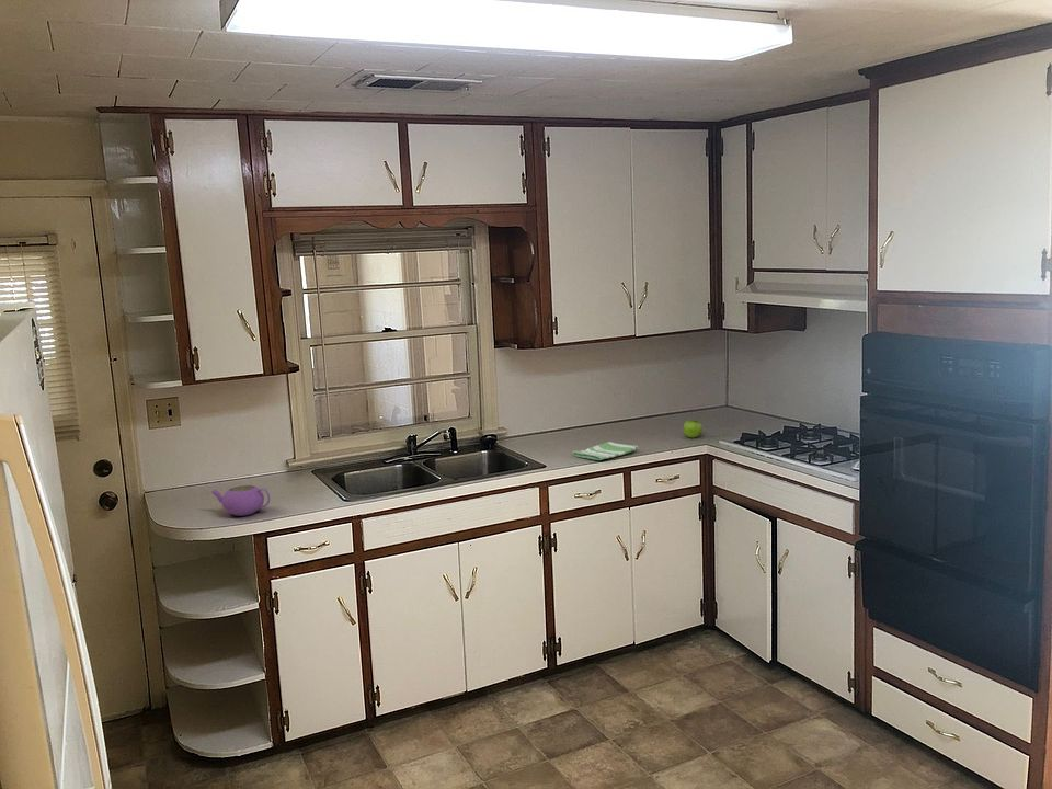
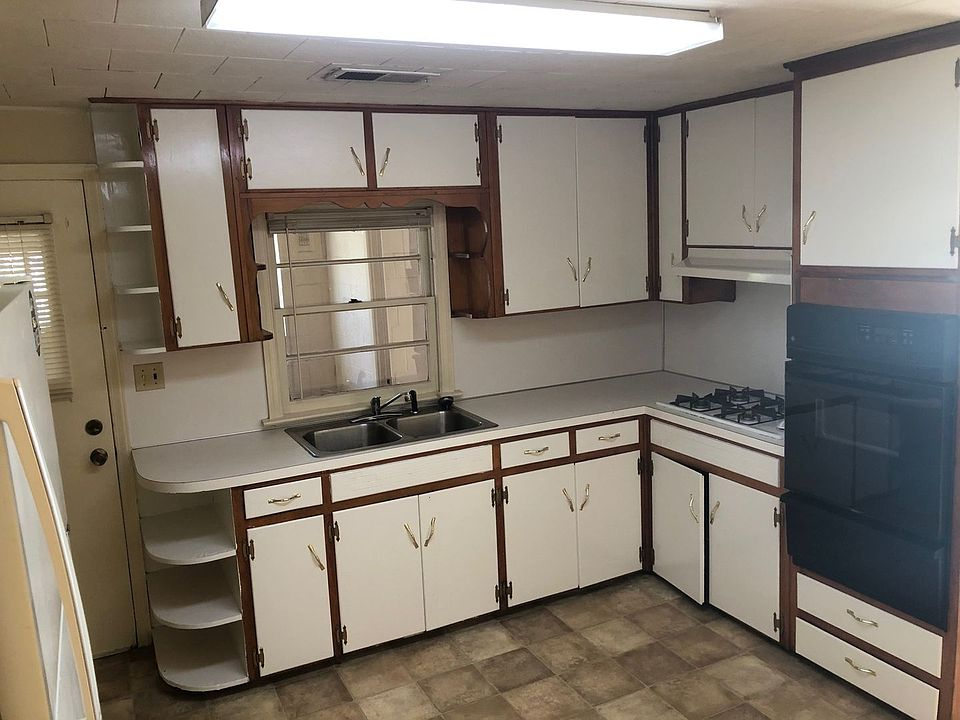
- fruit (693, 428)
- teapot (241, 501)
- dish towel (605, 450)
